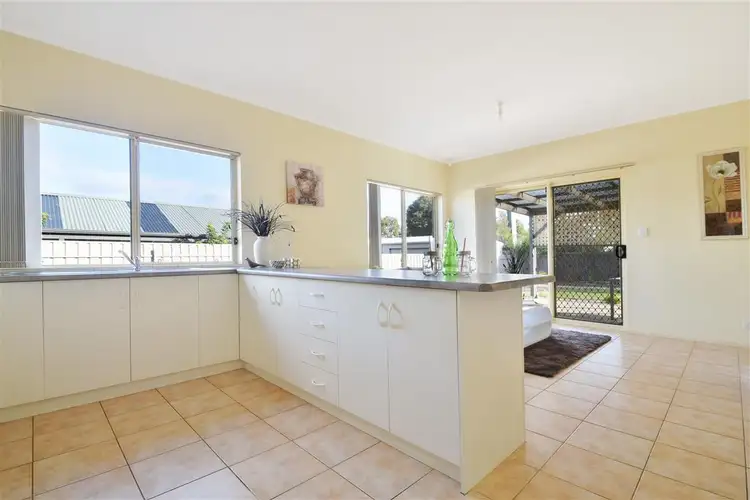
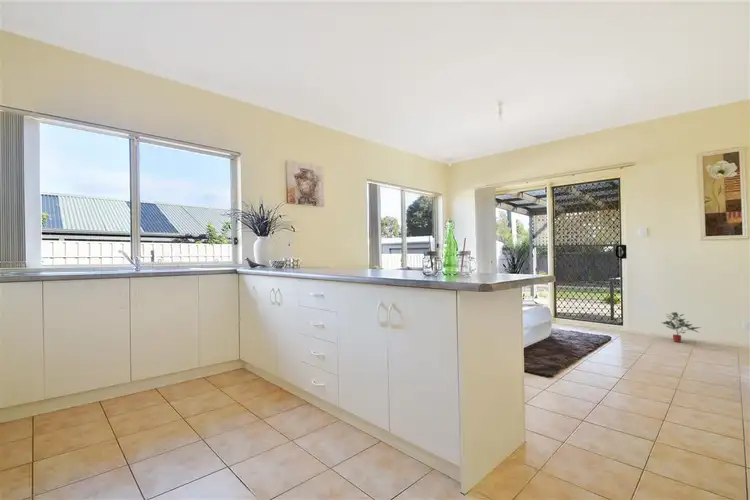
+ potted plant (680, 326)
